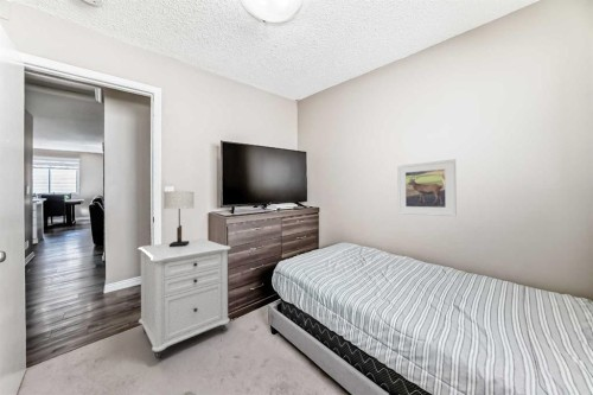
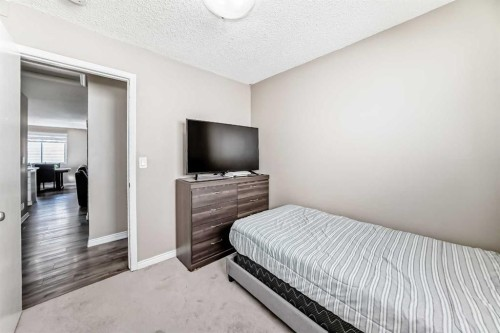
- table lamp (179, 218)
- filing cabinet (184, 288)
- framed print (423, 189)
